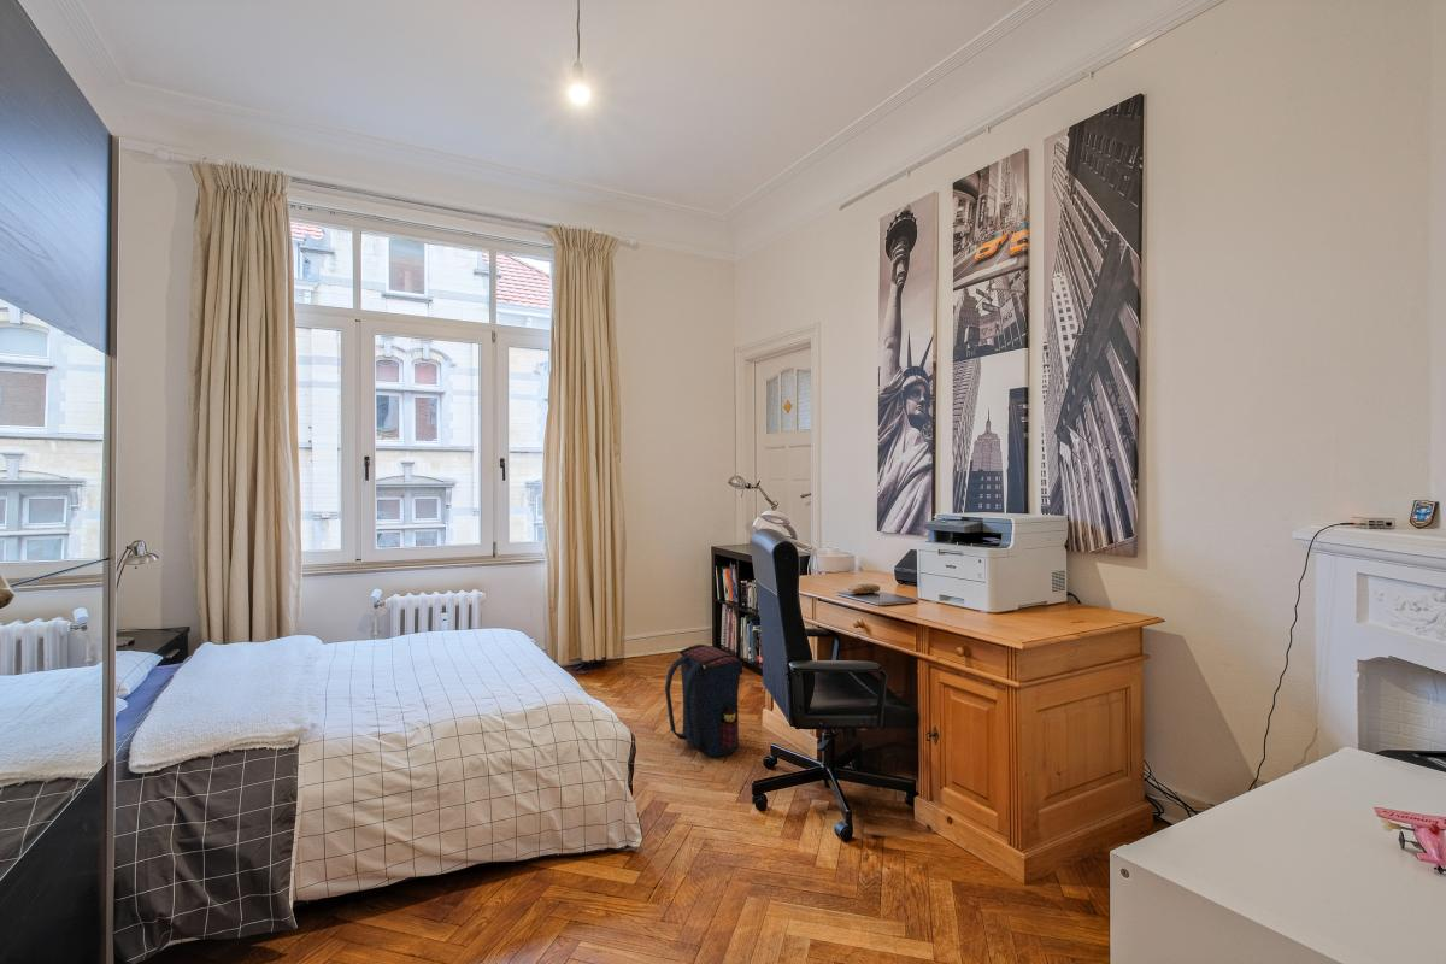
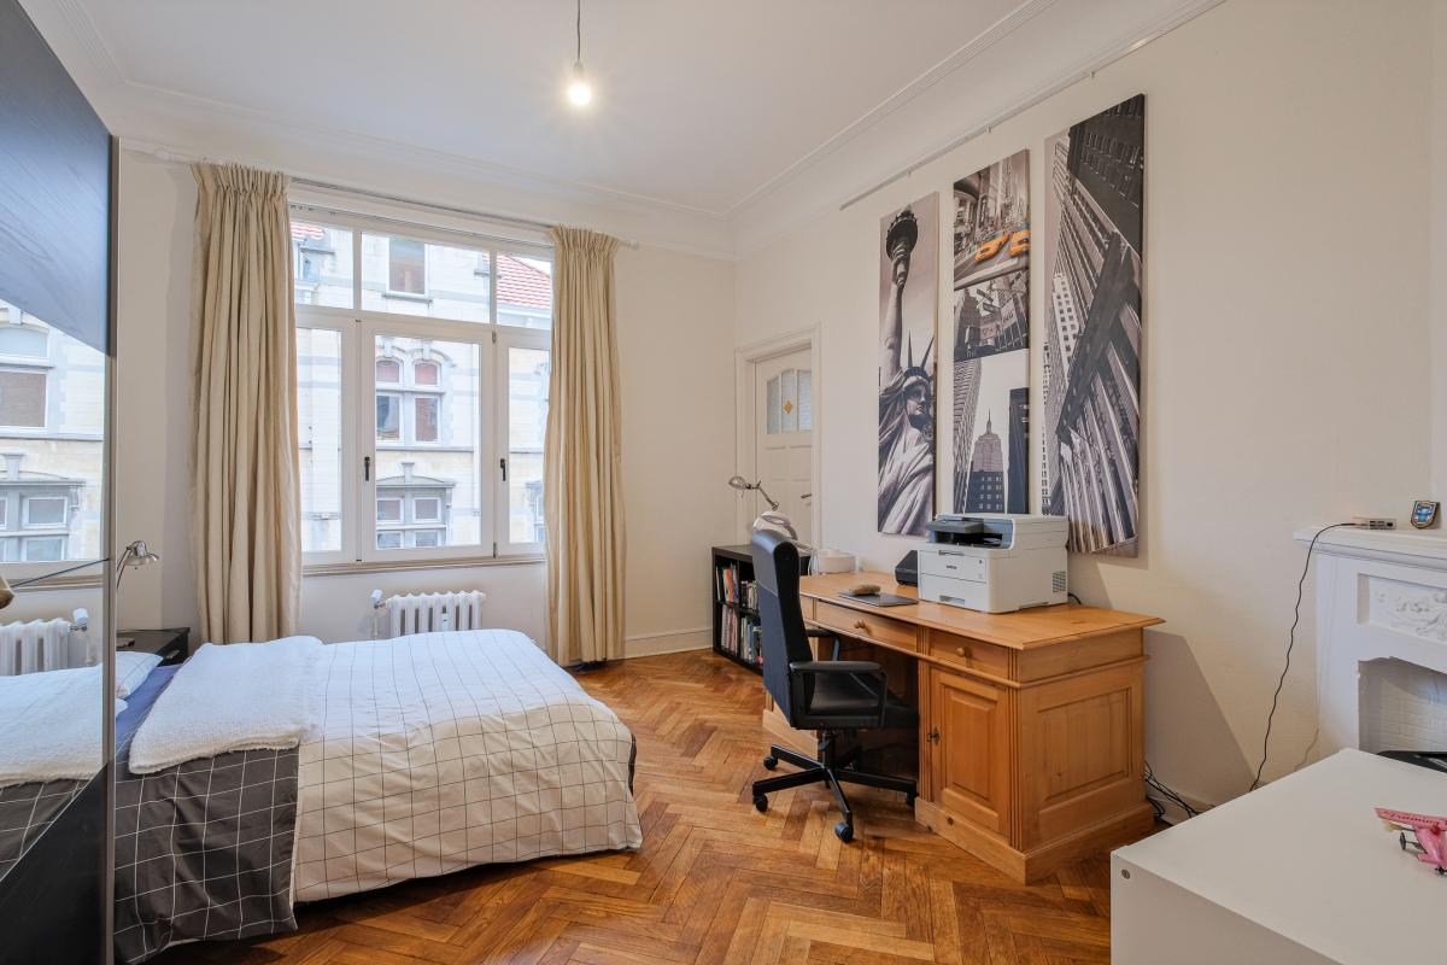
- satchel (704, 700)
